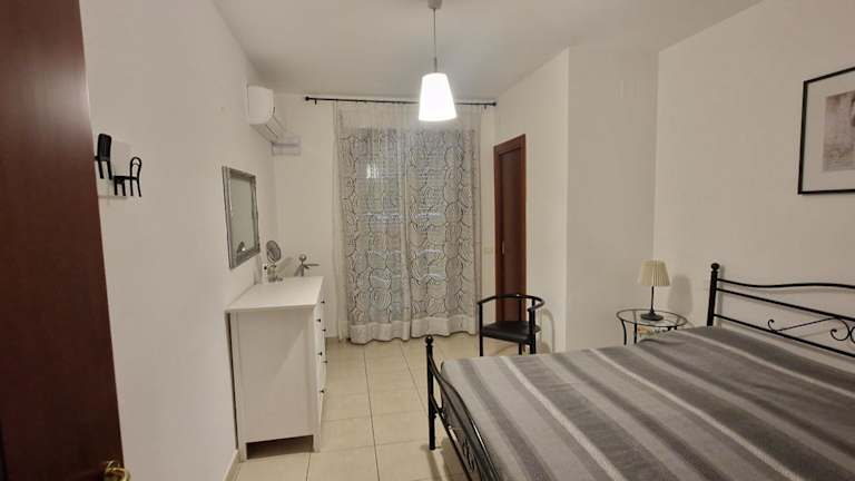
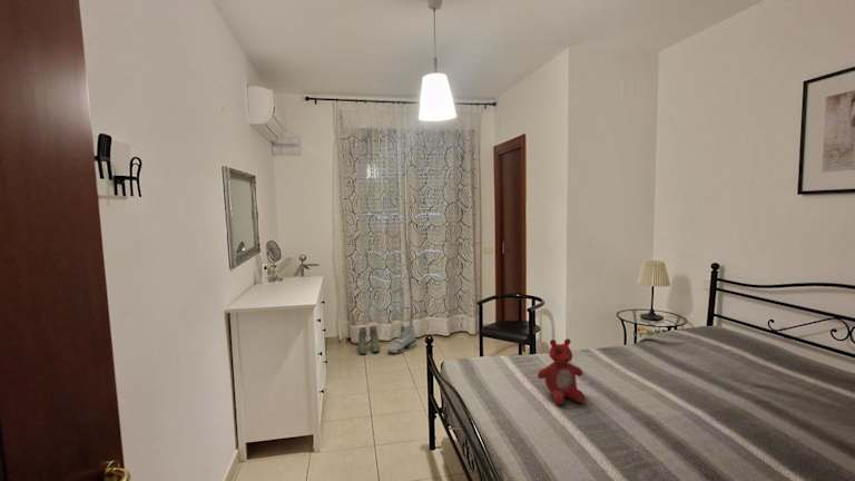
+ sneaker (402, 337)
+ boots (366, 337)
+ stuffed bear (563, 370)
